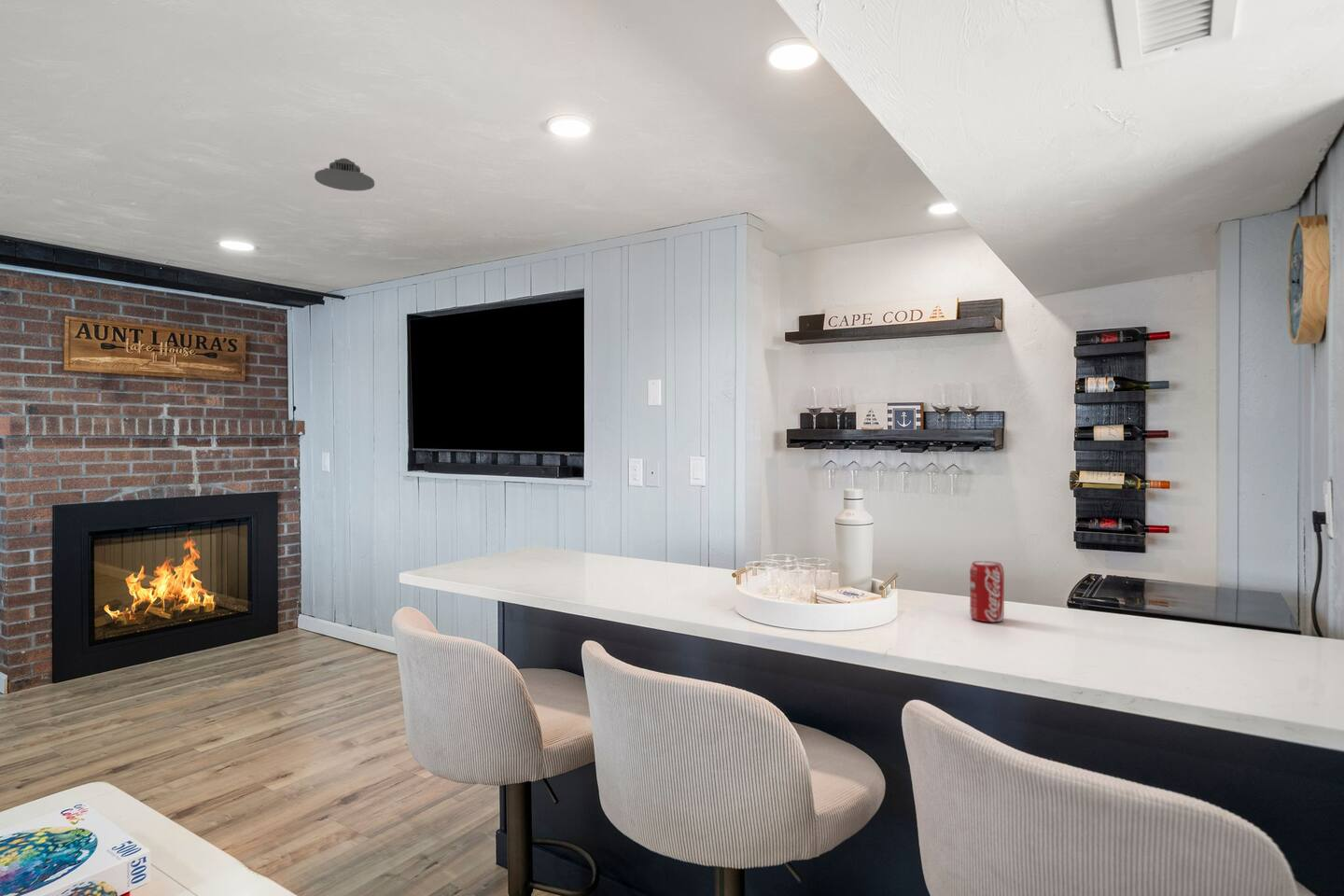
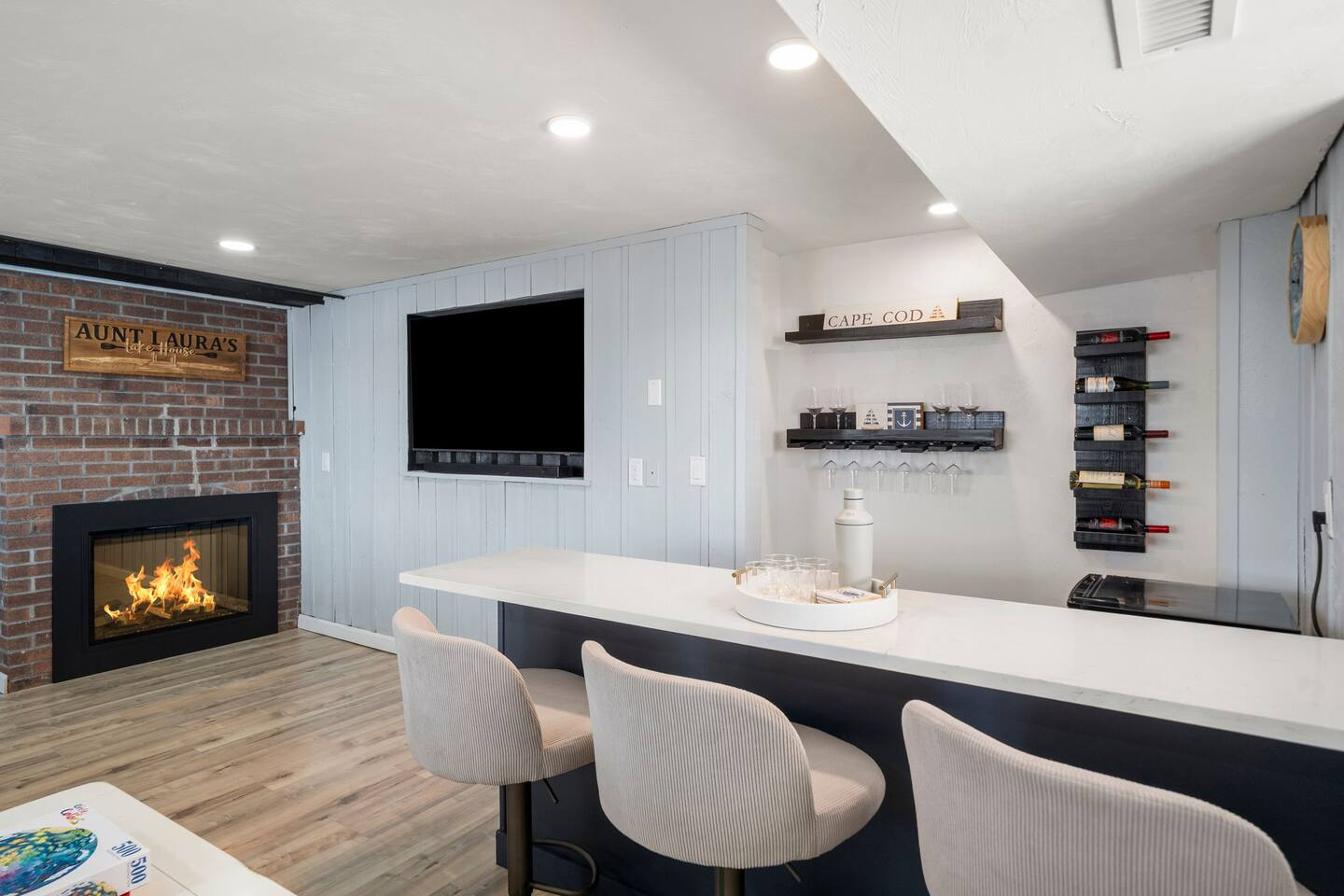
- beverage can (987, 591)
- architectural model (344, 169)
